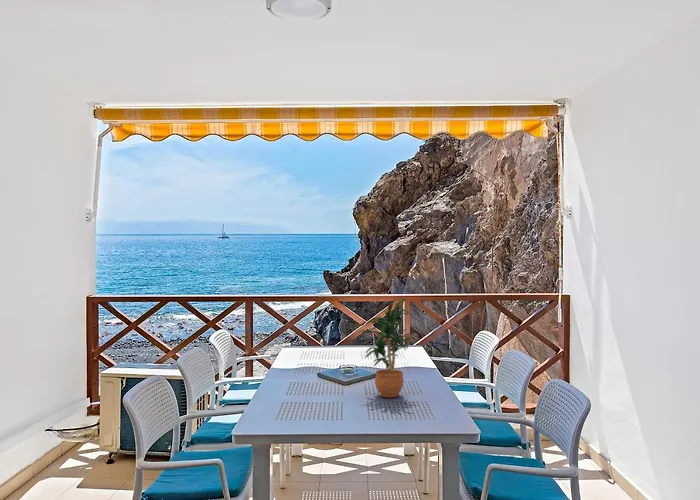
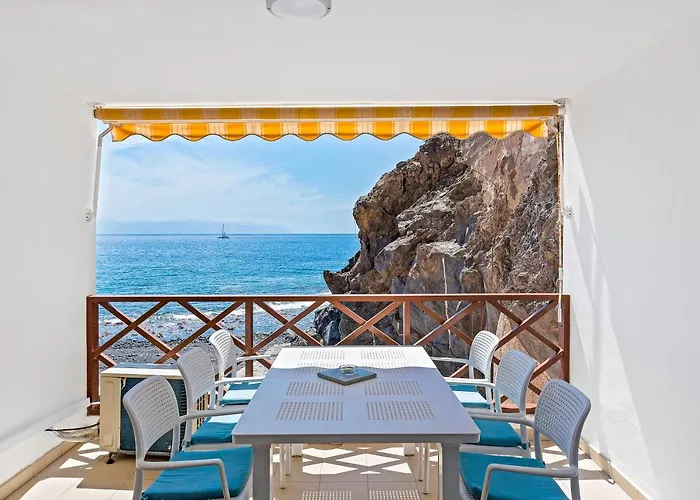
- potted plant (387, 347)
